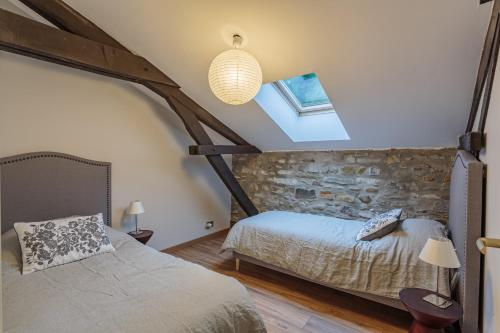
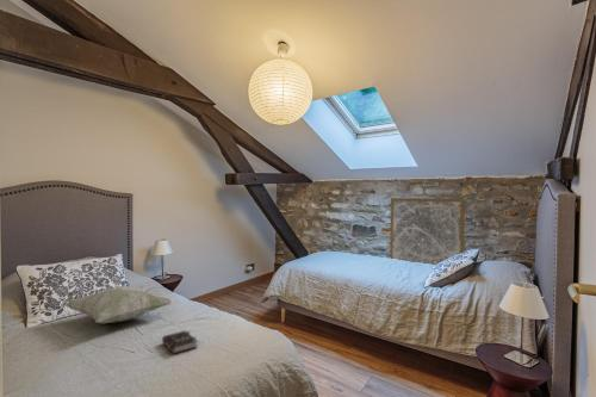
+ wall art (424, 234)
+ book (179, 340)
+ decorative pillow (119, 303)
